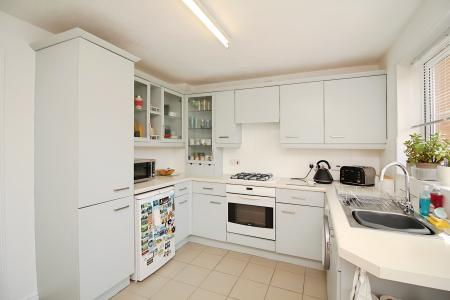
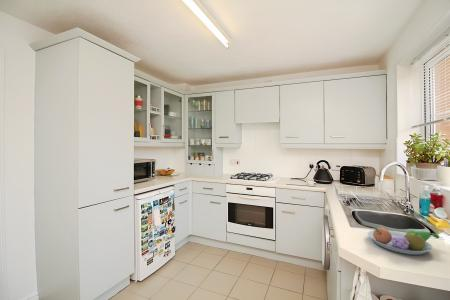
+ fruit bowl (400, 235)
